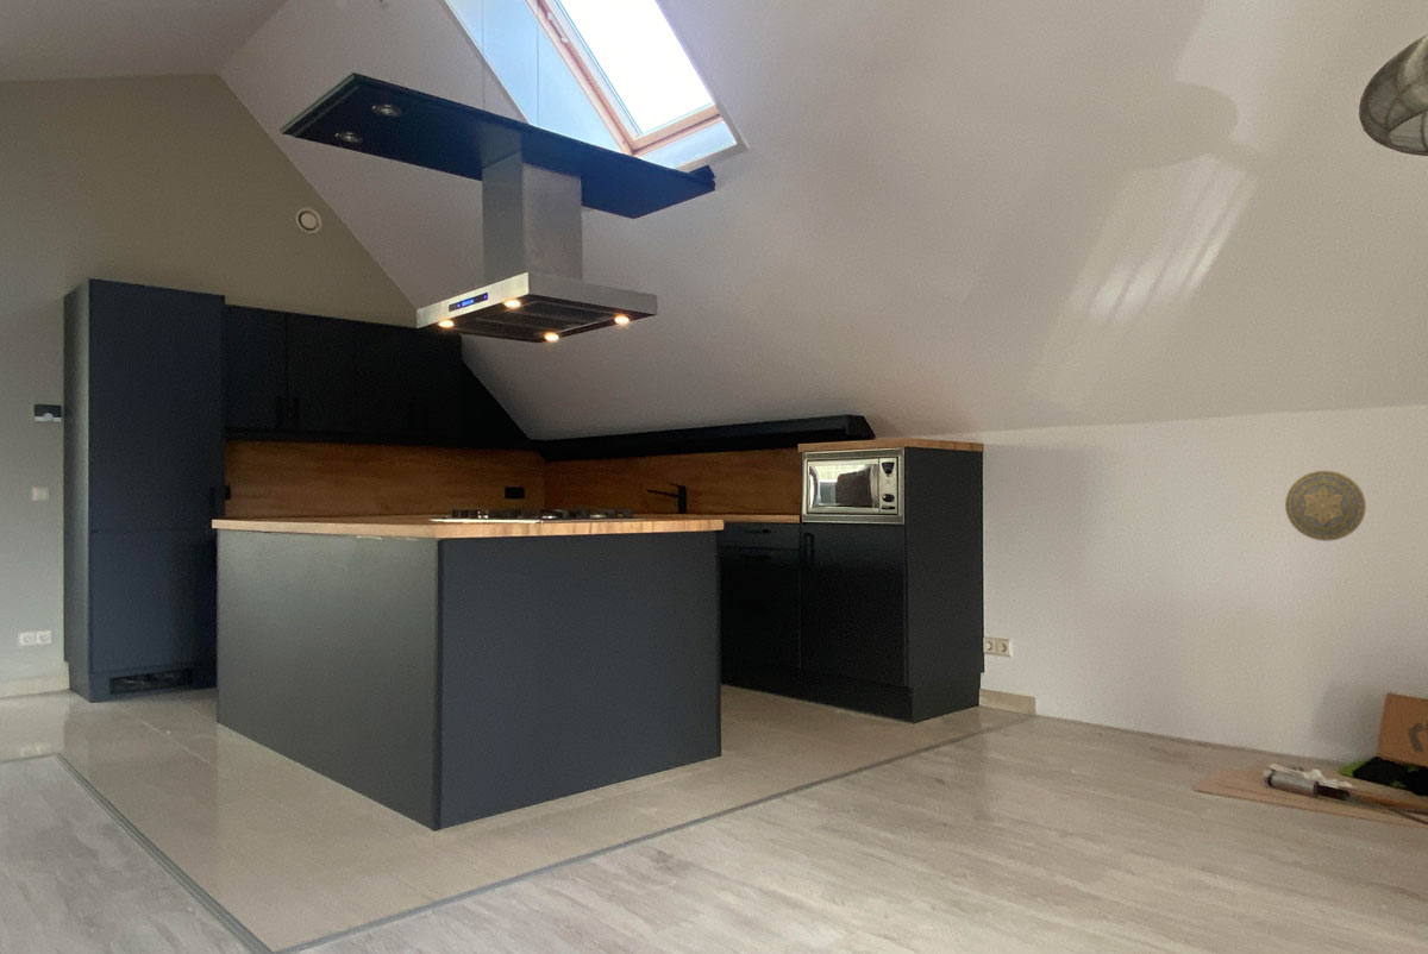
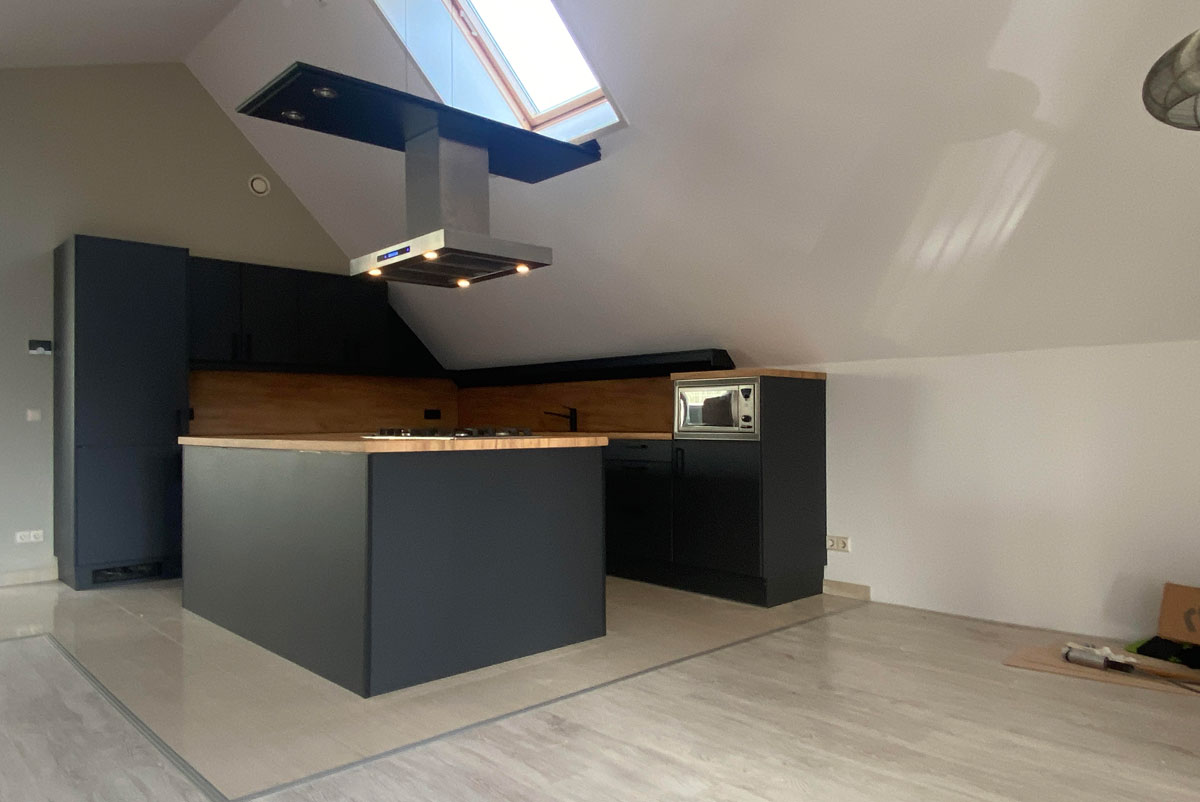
- decorative plate (1323, 506)
